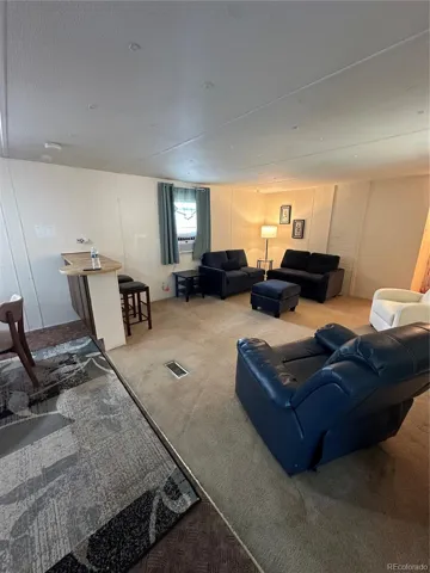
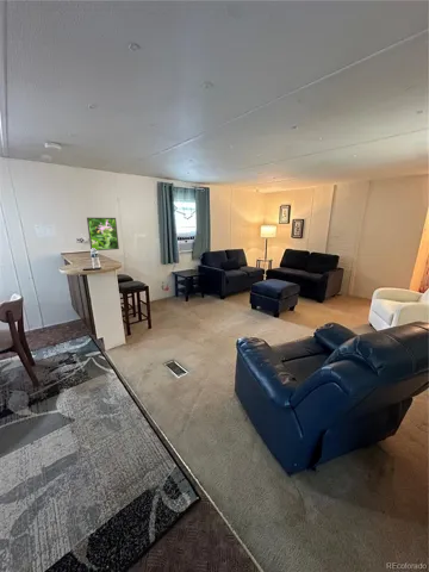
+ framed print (104, 234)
